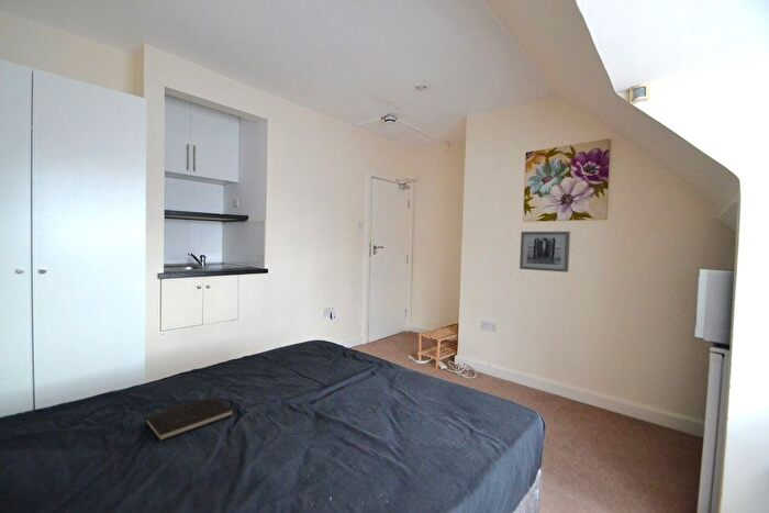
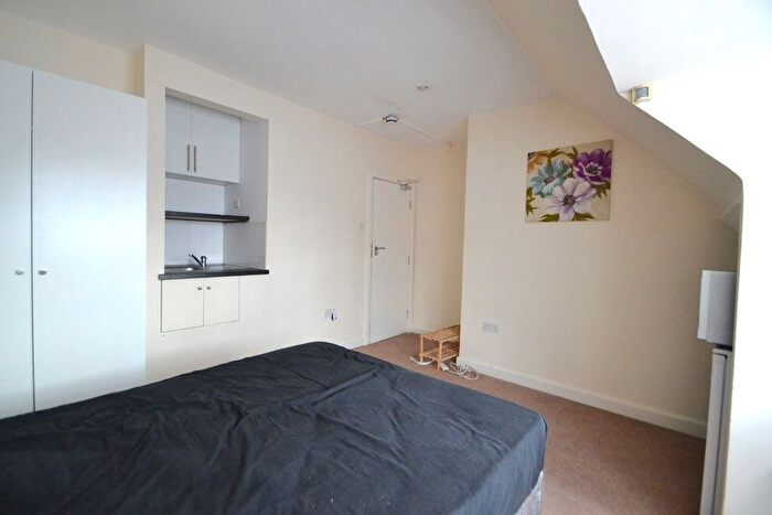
- hardcover book (190, 415)
- wall art (544, 250)
